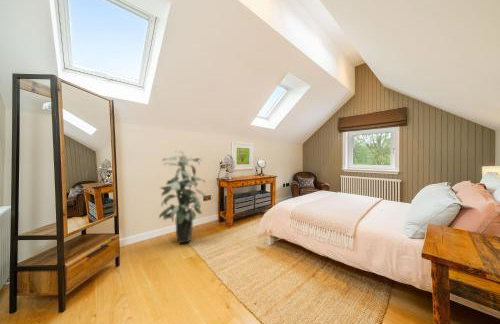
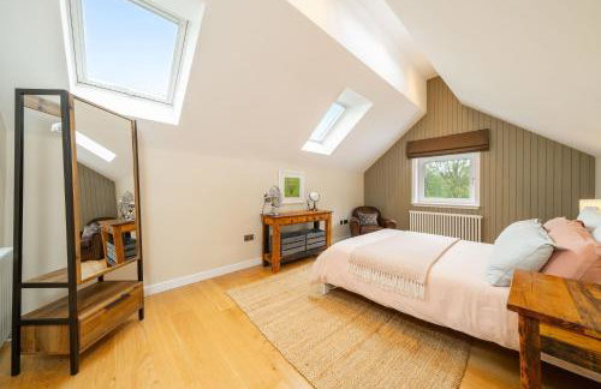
- indoor plant (181, 195)
